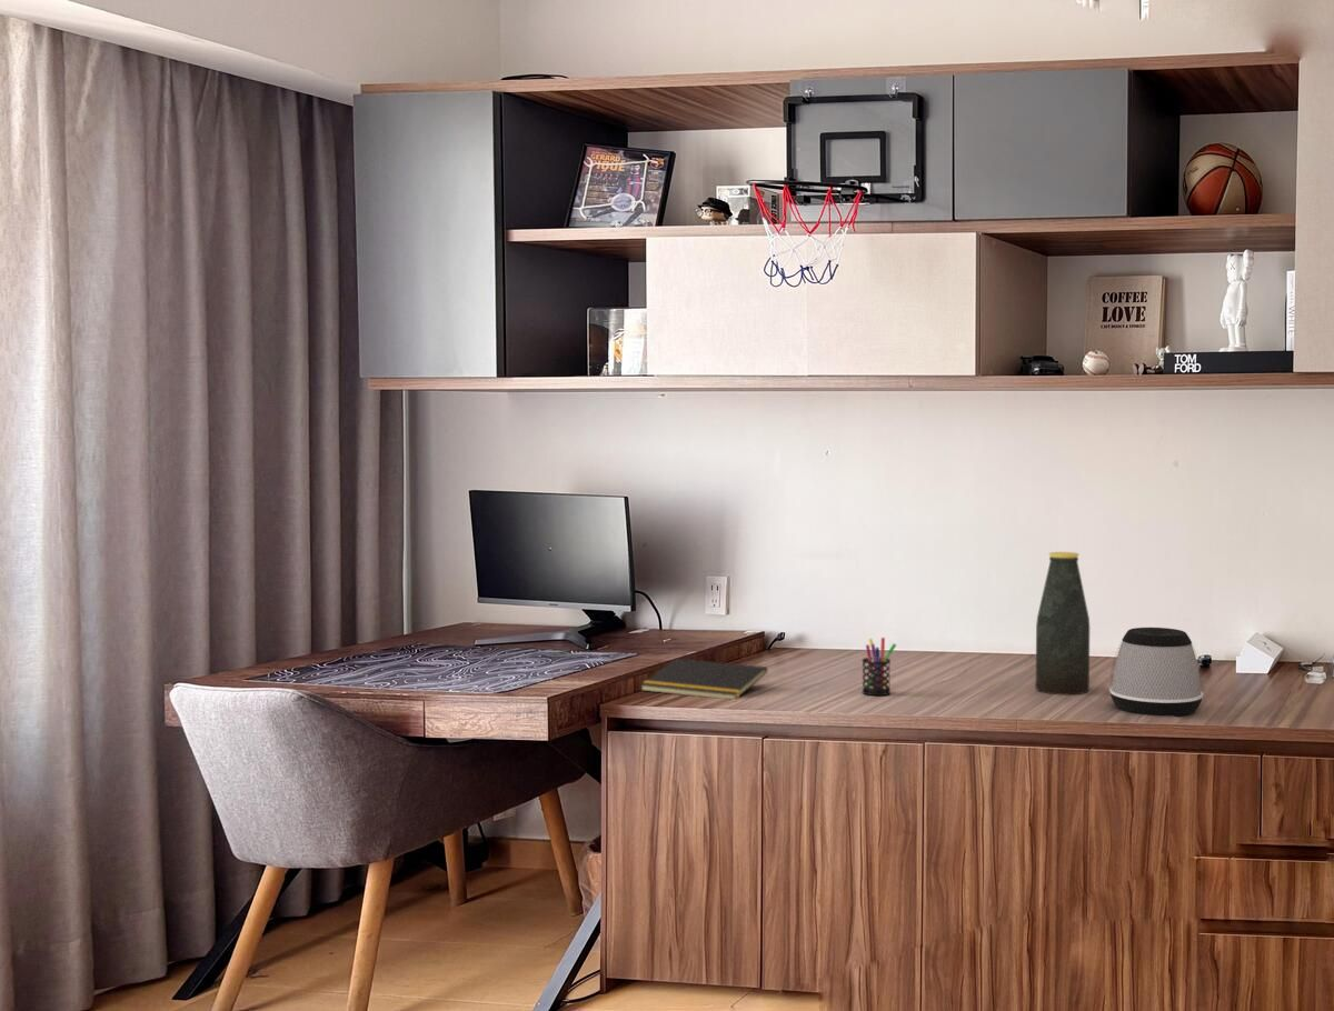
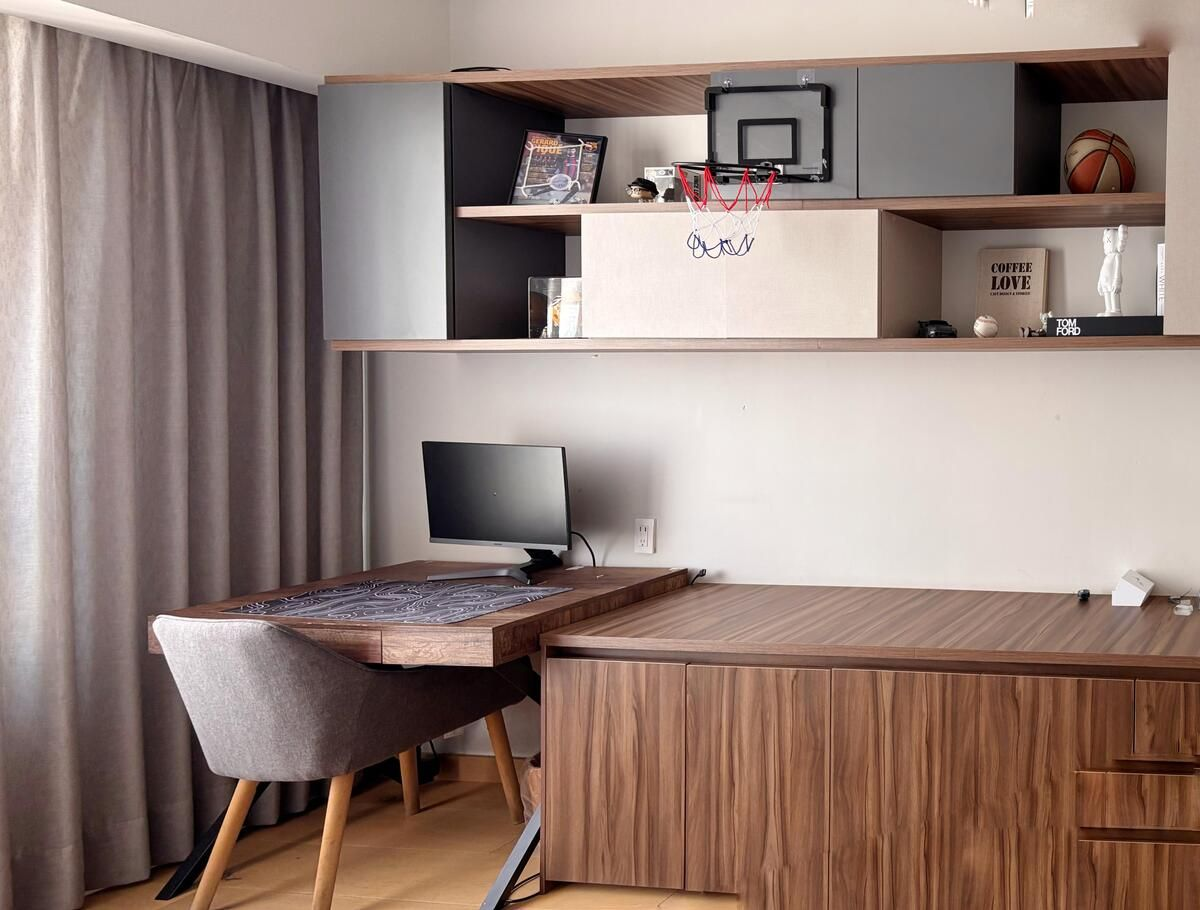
- speaker (1156, 670)
- bottle (1063, 622)
- pen holder (879, 663)
- notepad (704, 678)
